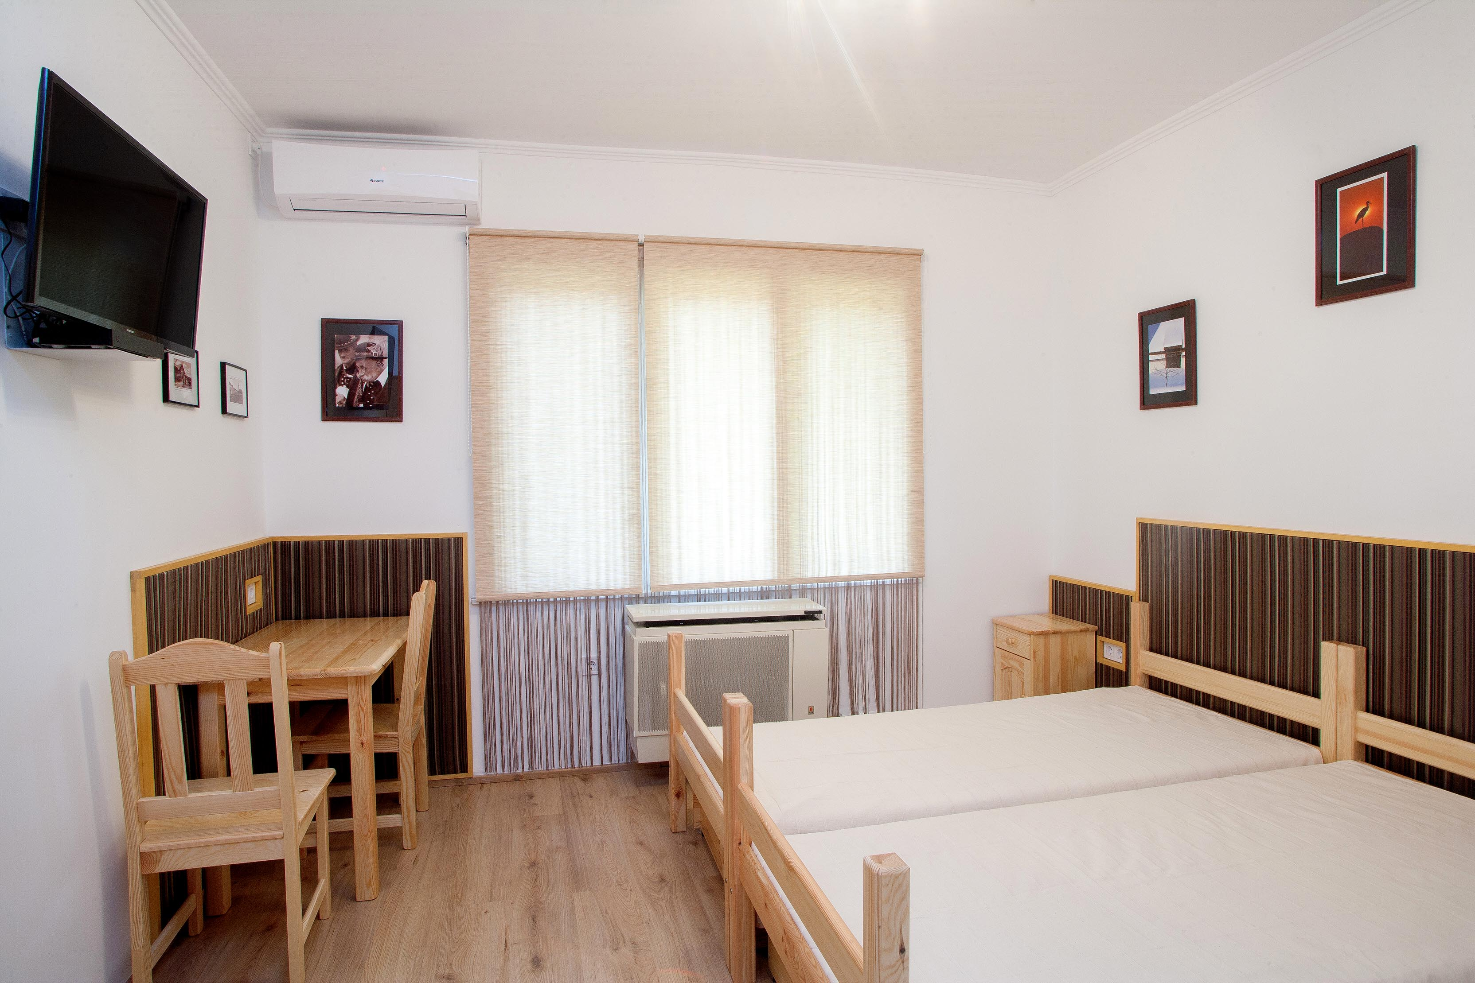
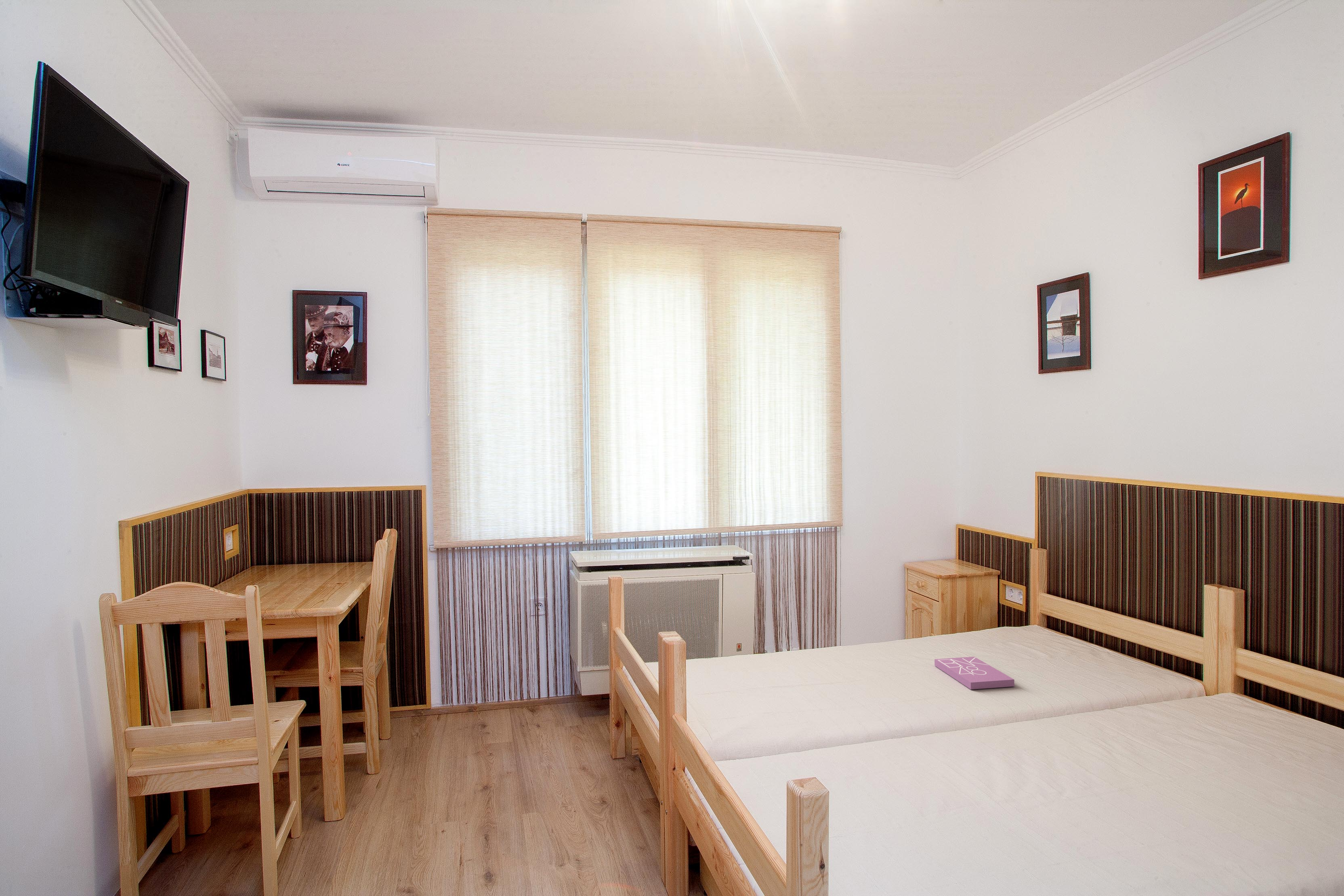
+ book (972, 672)
